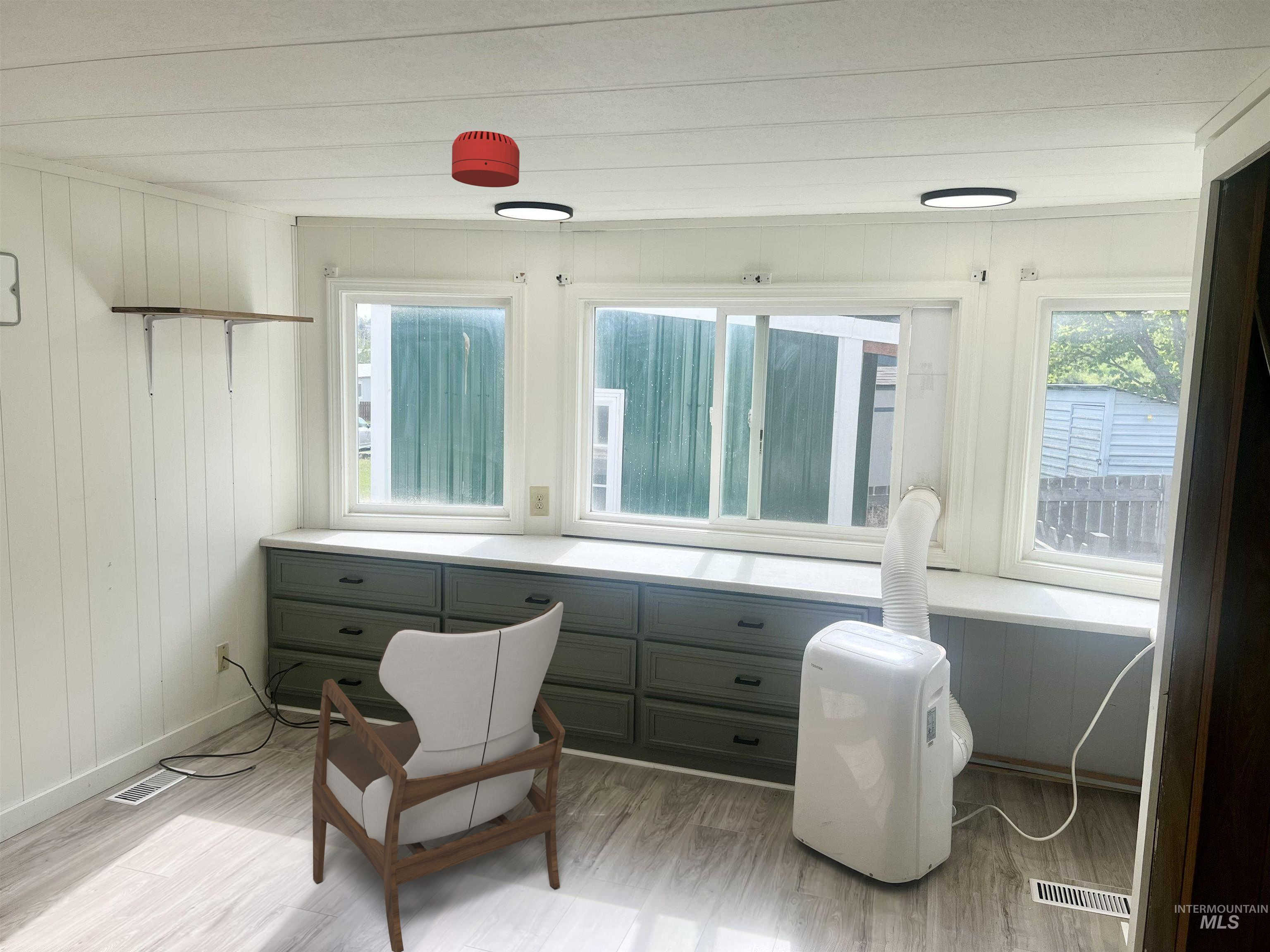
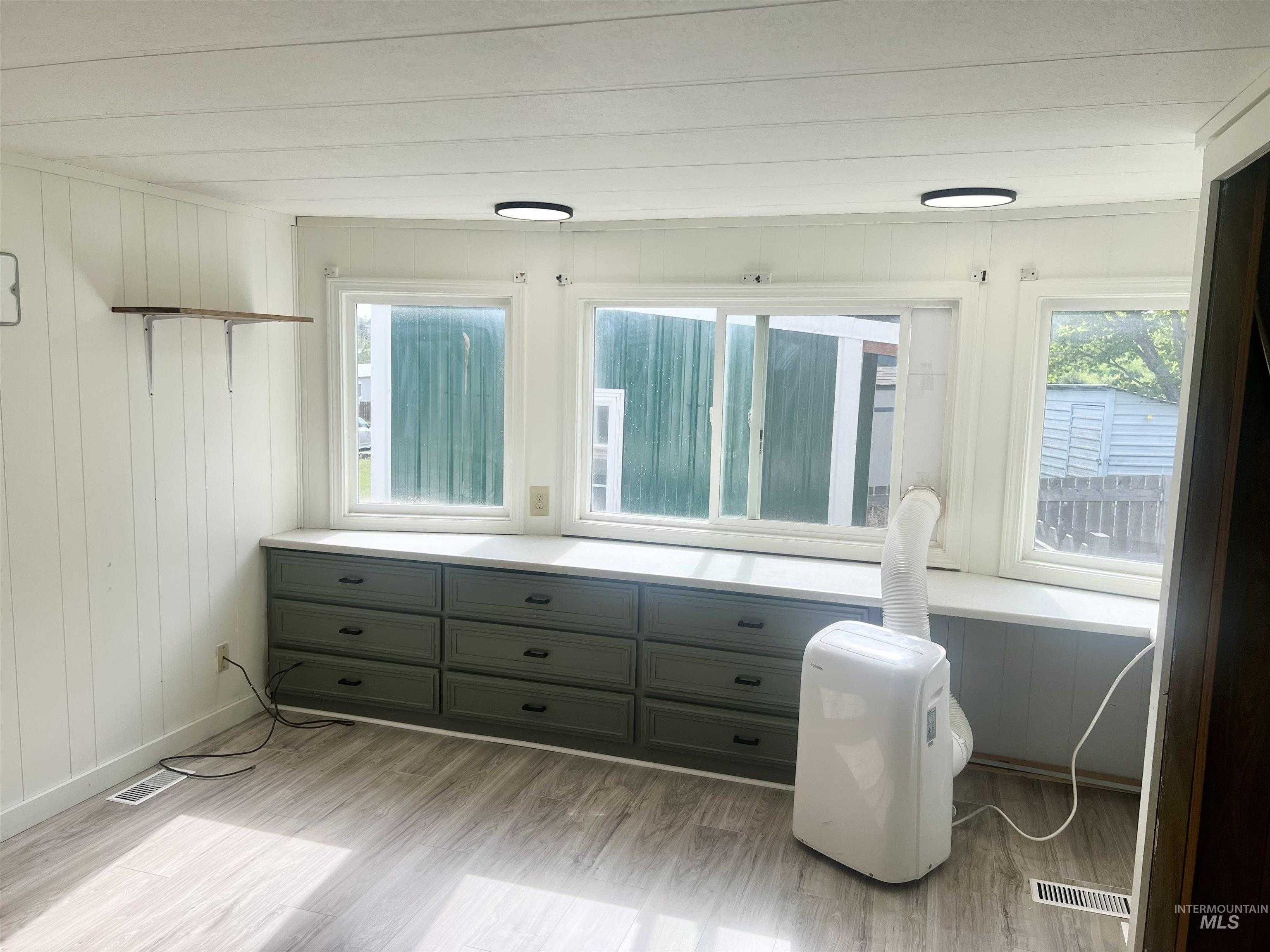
- smoke detector (486, 159)
- armchair (441, 738)
